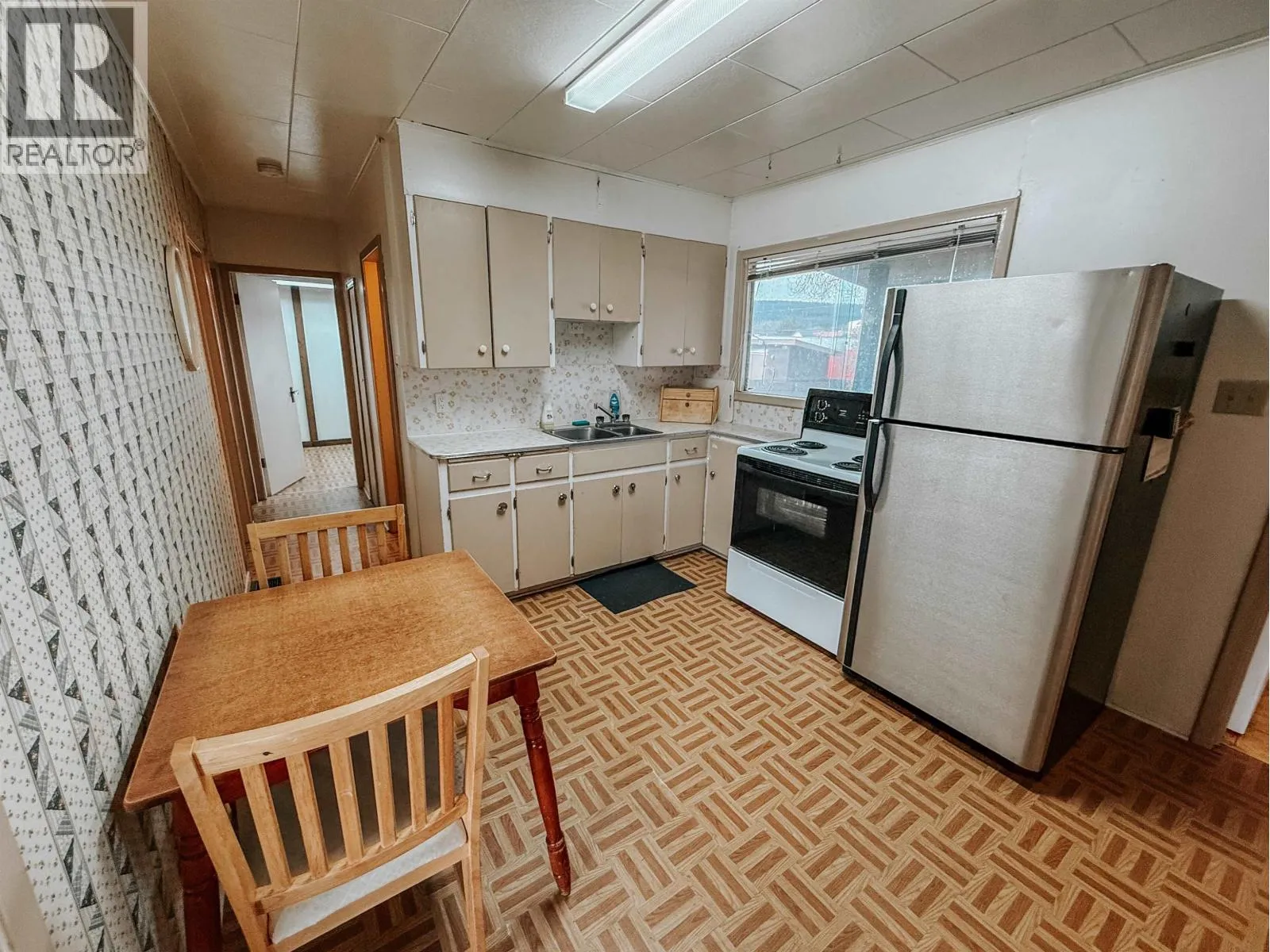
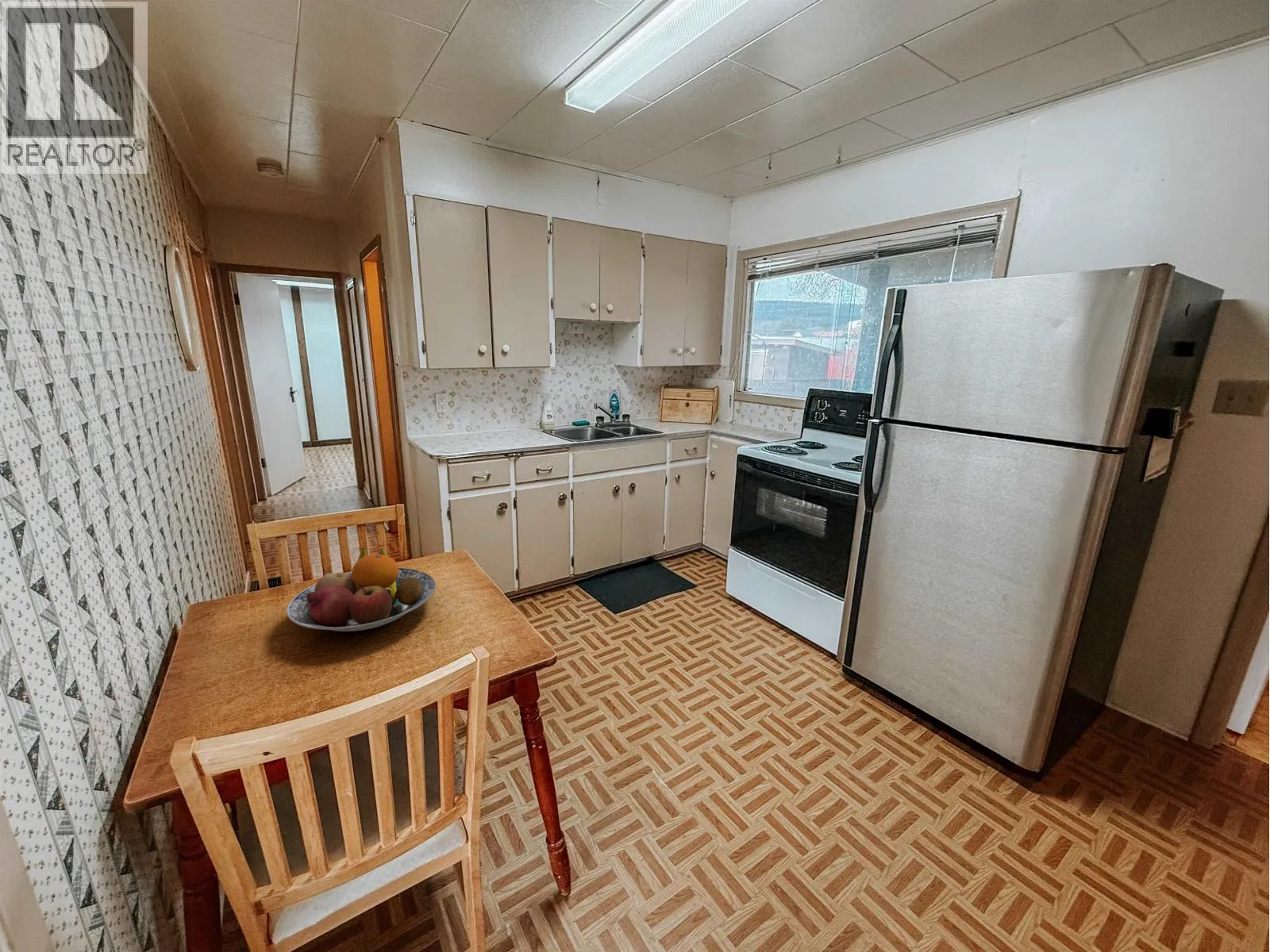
+ fruit bowl (364, 589)
